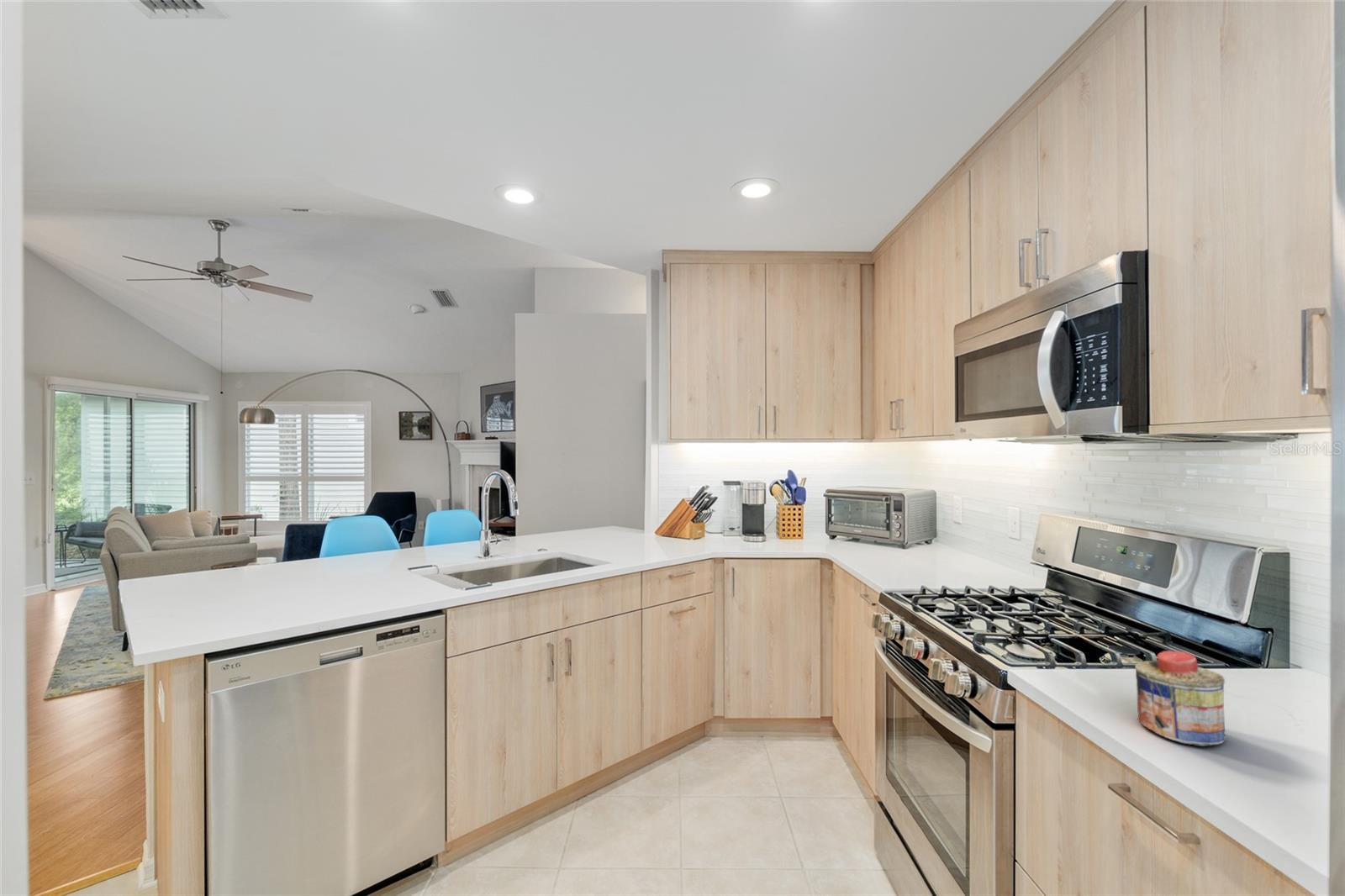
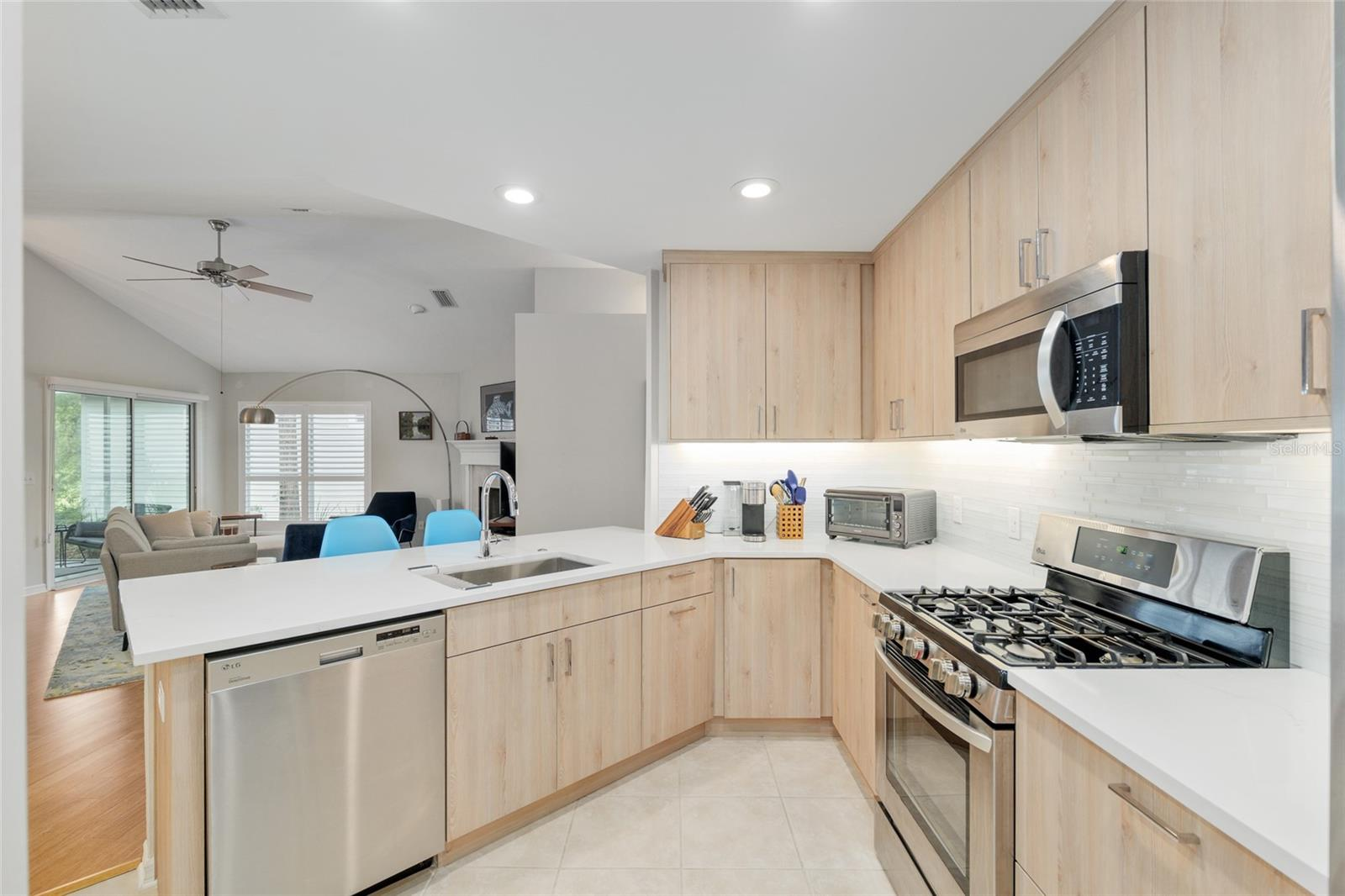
- canister (1179, 692)
